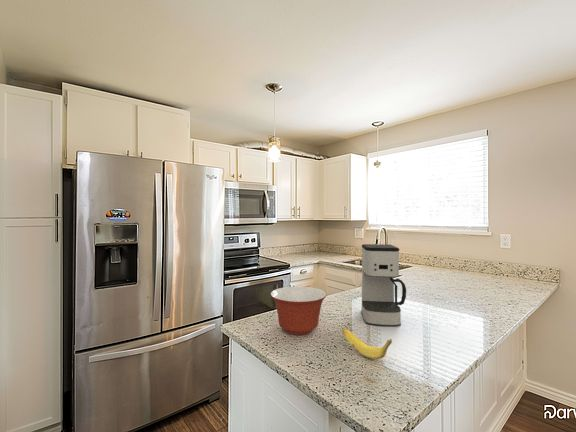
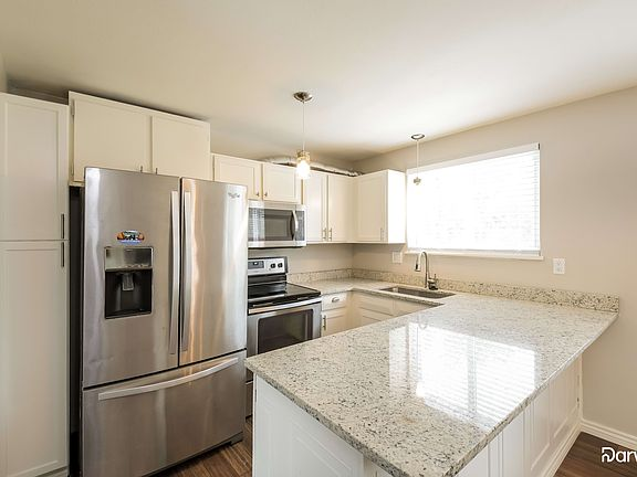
- banana (365, 344)
- mixing bowl (298, 311)
- coffee maker (383, 282)
